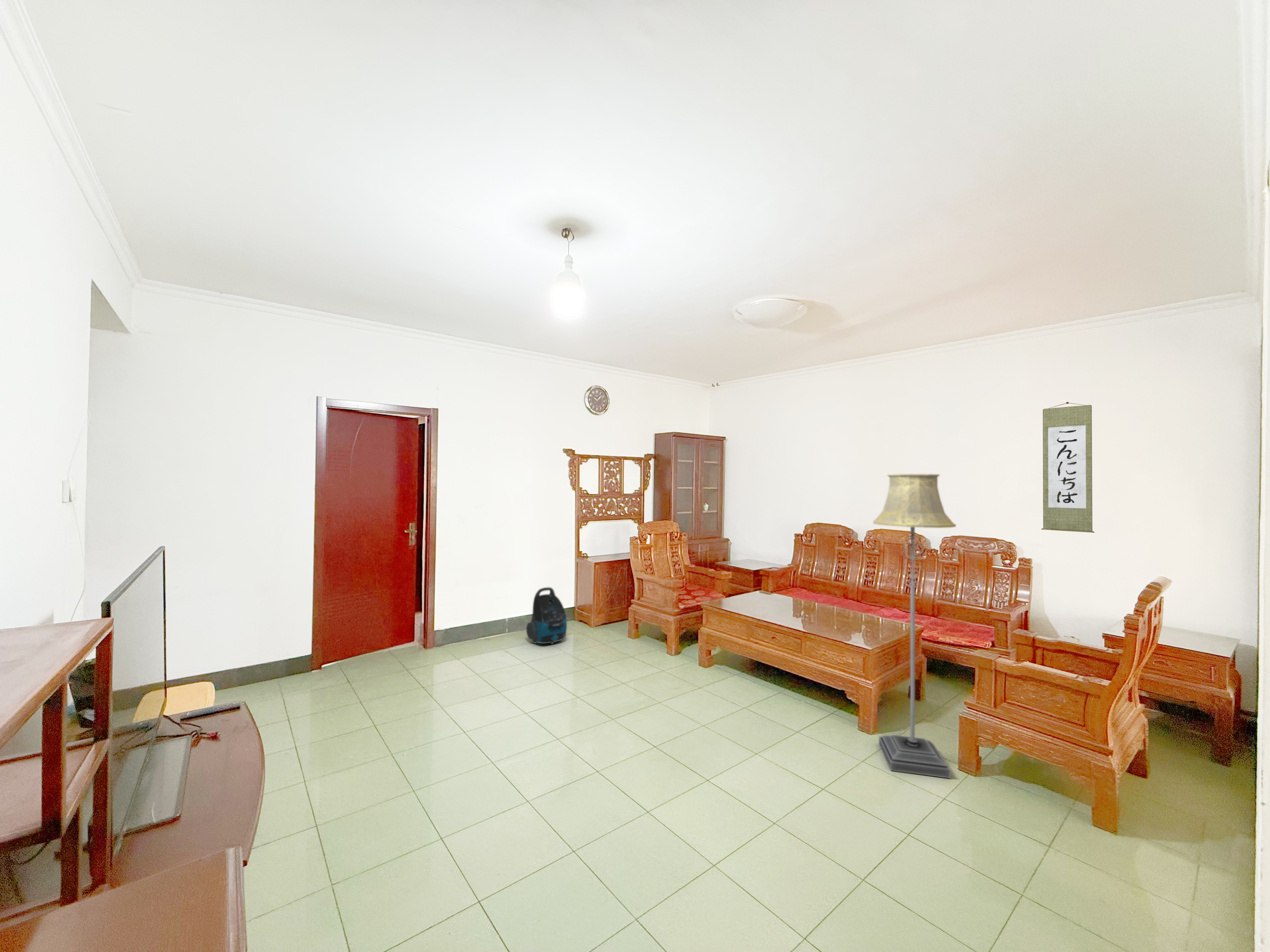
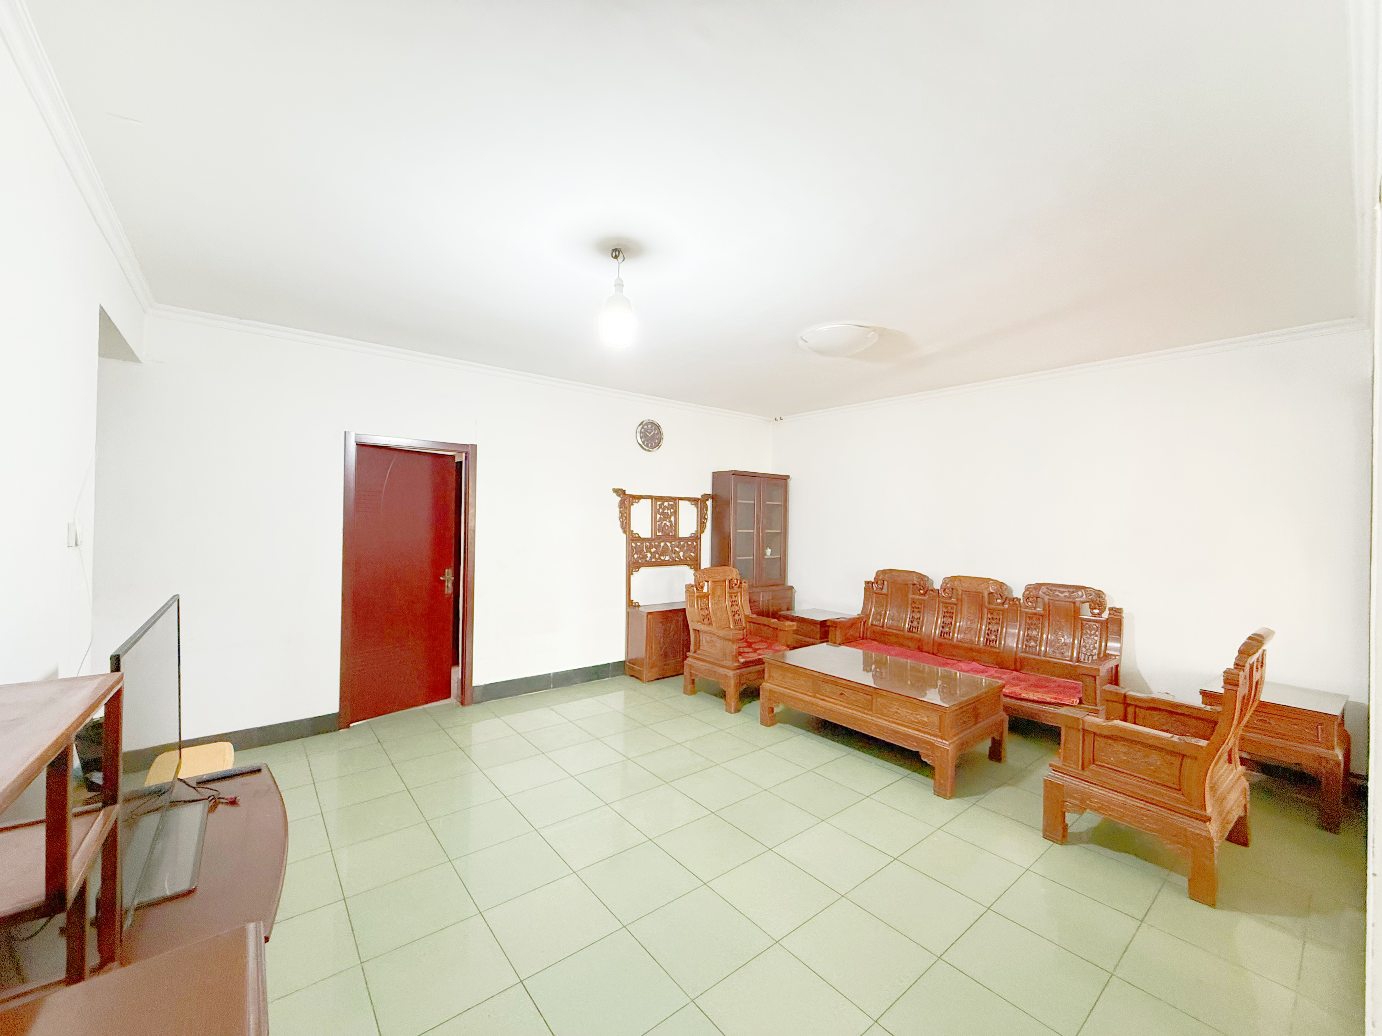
- floor lamp (912, 617)
- wall scroll (1067, 466)
- vacuum cleaner (548, 615)
